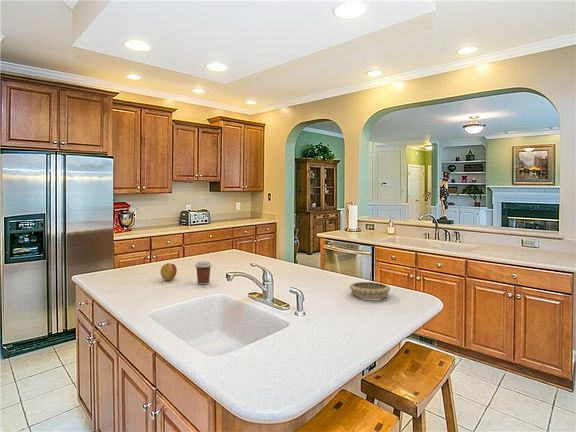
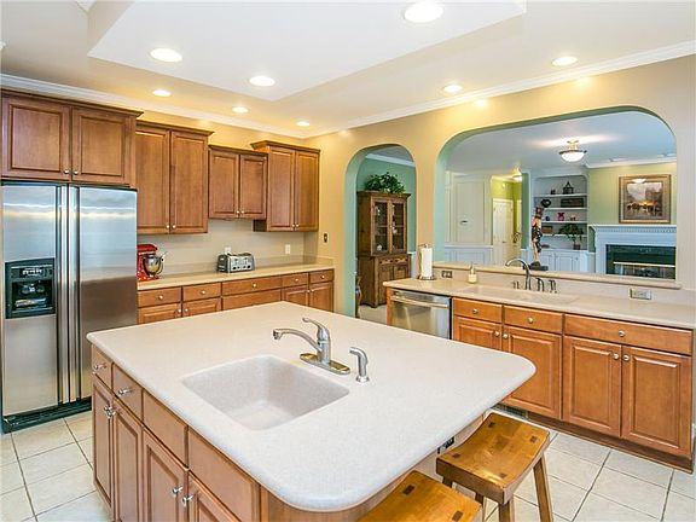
- decorative bowl (369, 290)
- coffee cup (203, 272)
- apple (168, 271)
